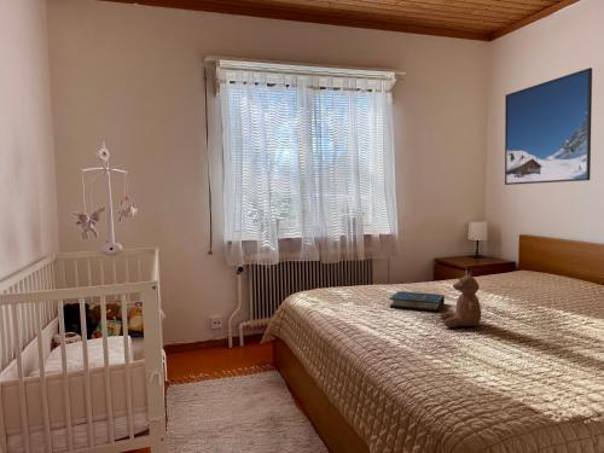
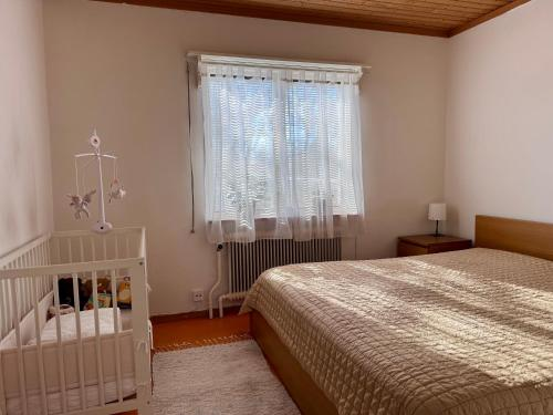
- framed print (542, 133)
- book (417, 300)
- teddy bear (460, 297)
